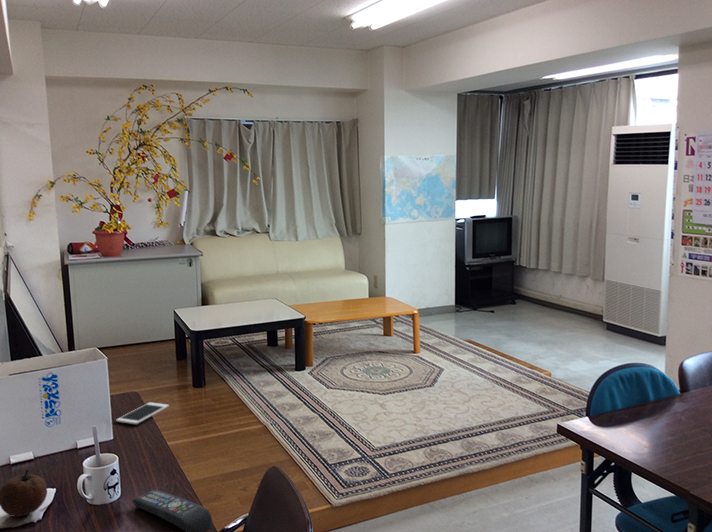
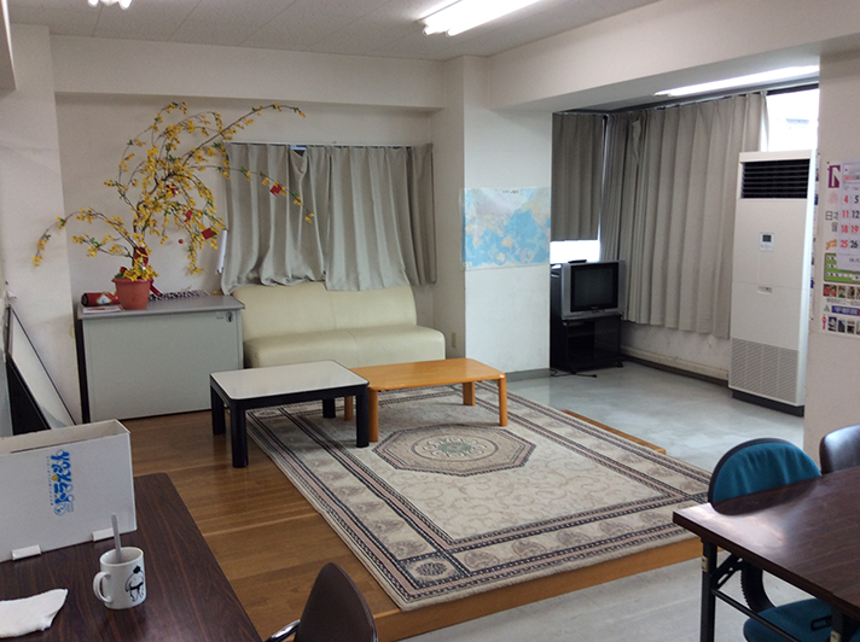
- remote control (172, 509)
- fruit (22, 491)
- cell phone (143, 412)
